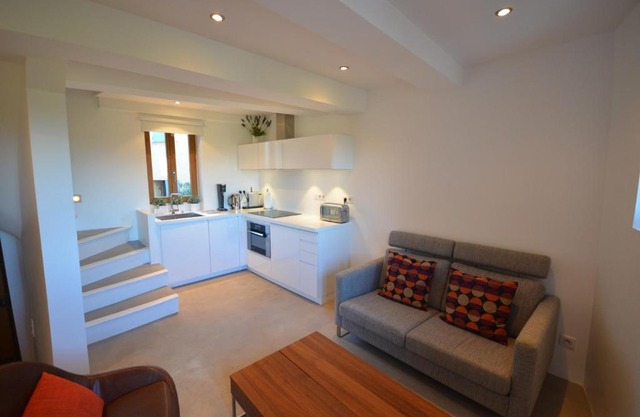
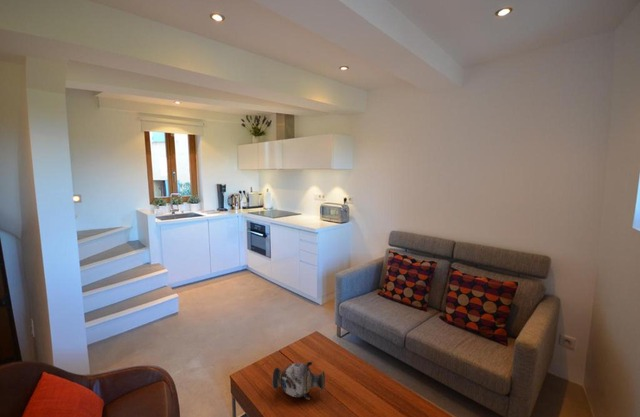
+ decorative vase (299, 379)
